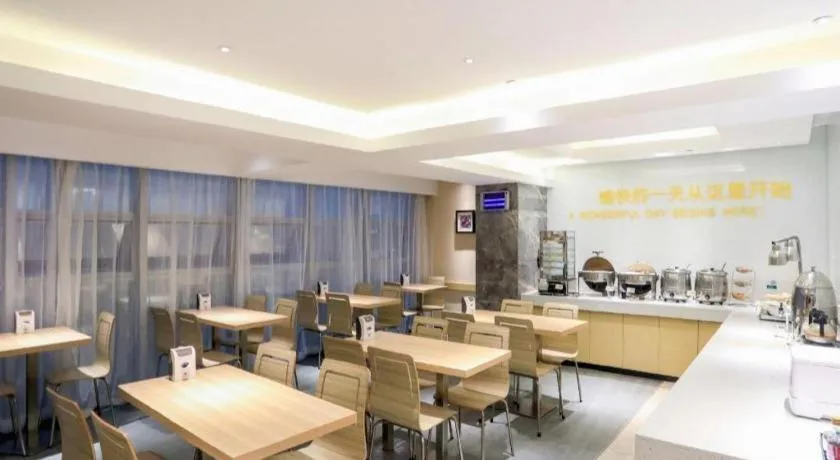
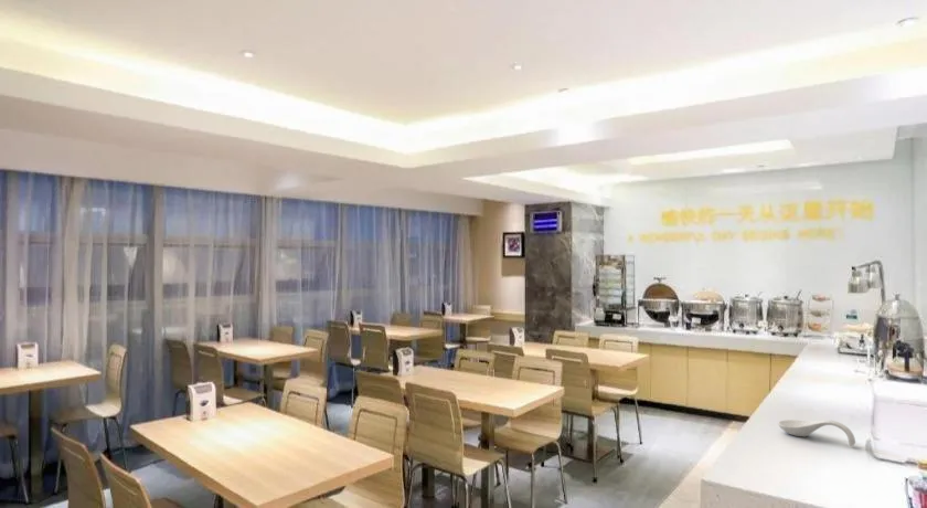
+ spoon rest (814, 427)
